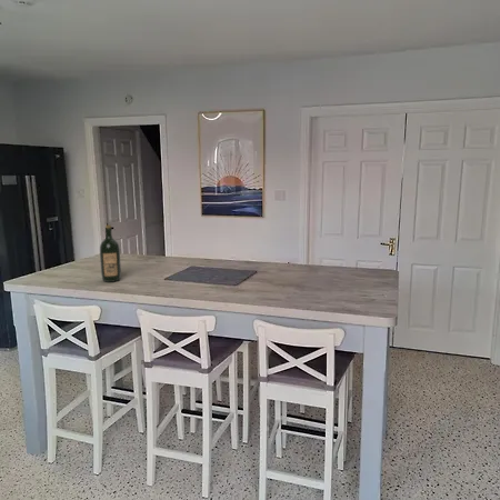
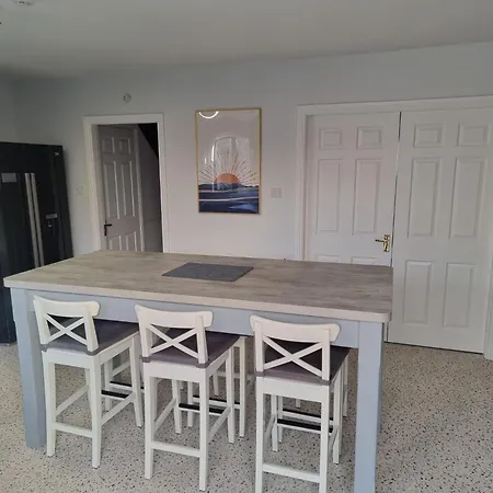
- wine bottle (109, 252)
